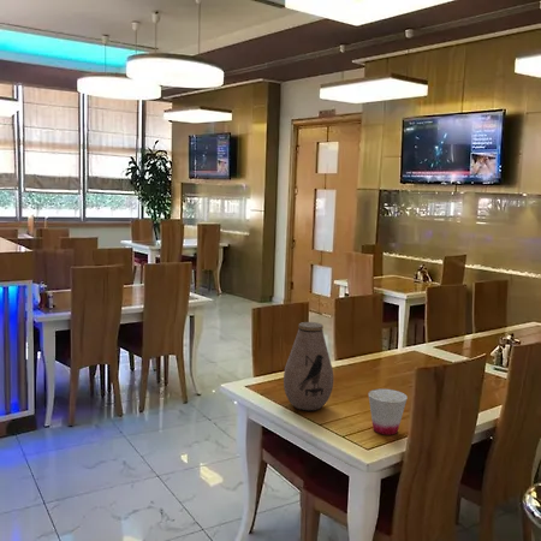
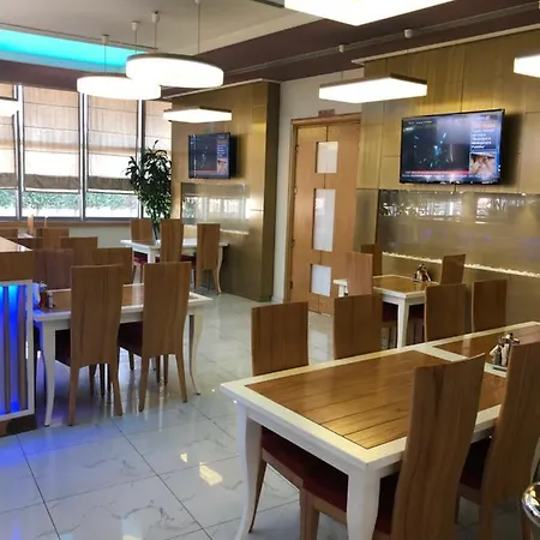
- cup (386, 412)
- vase (309, 365)
